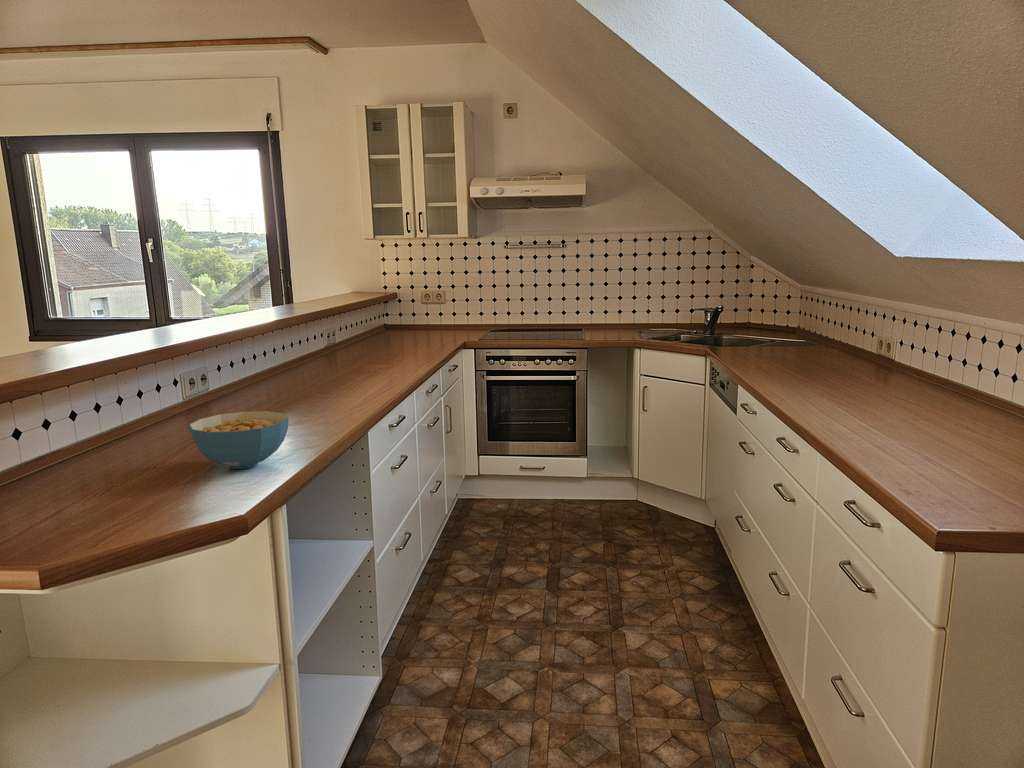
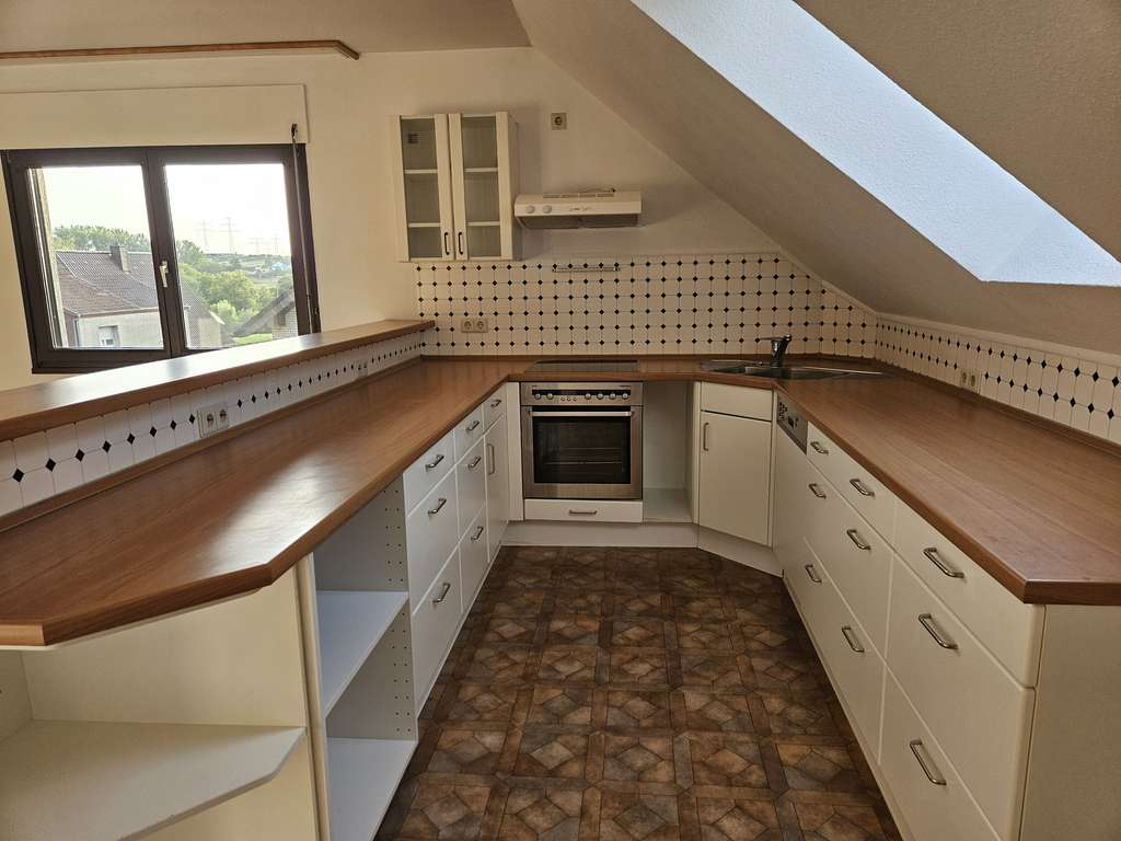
- cereal bowl (241, 443)
